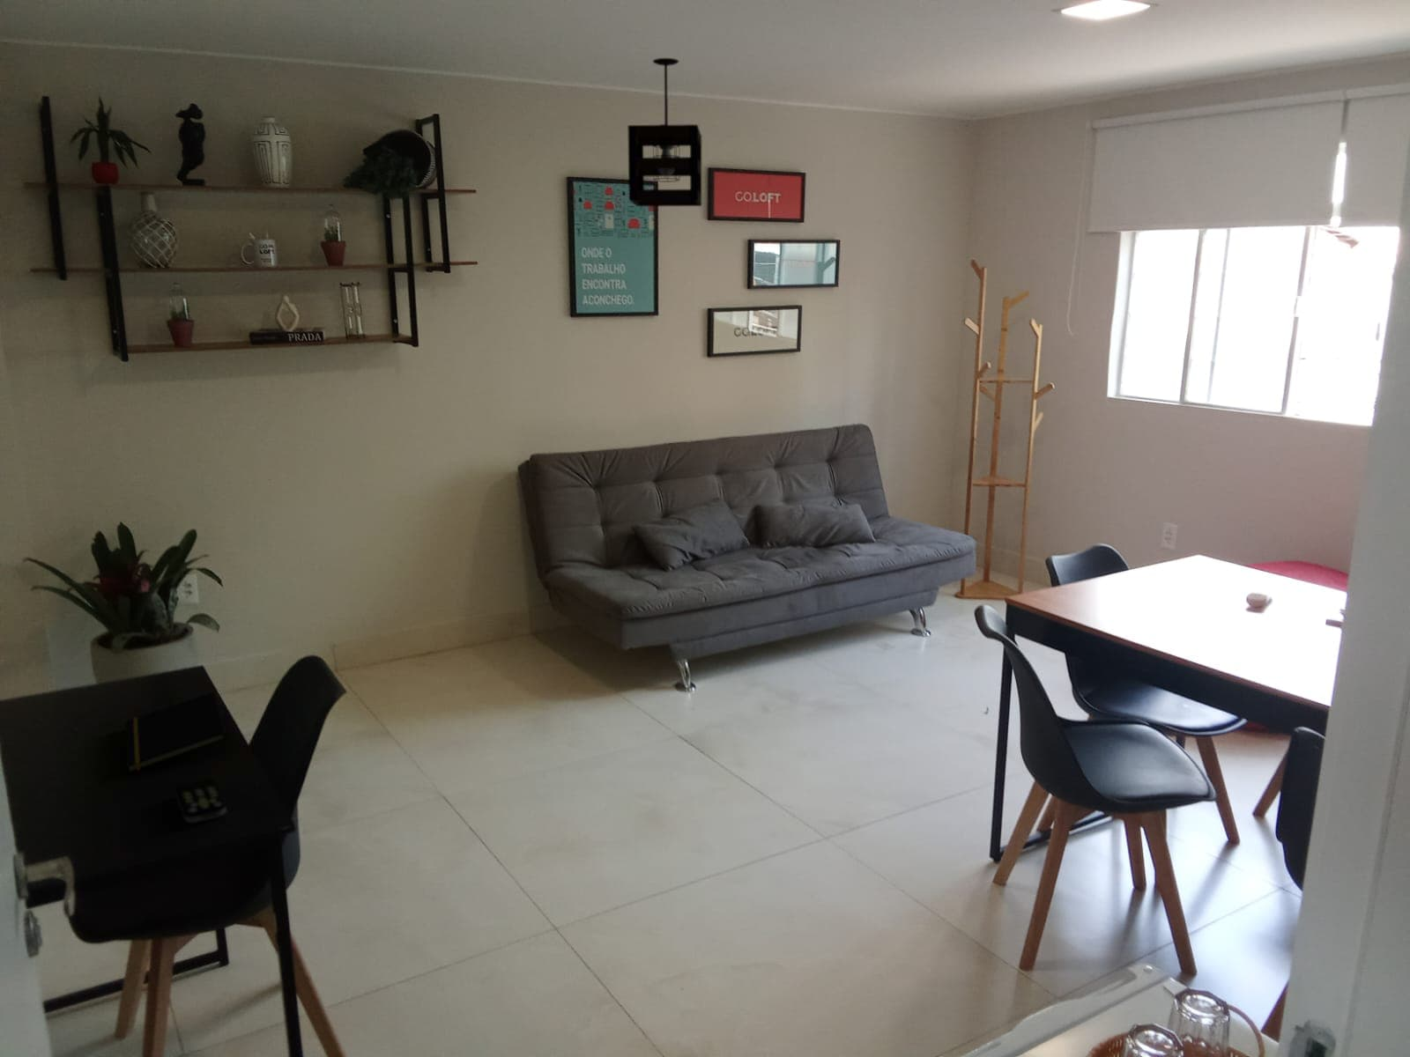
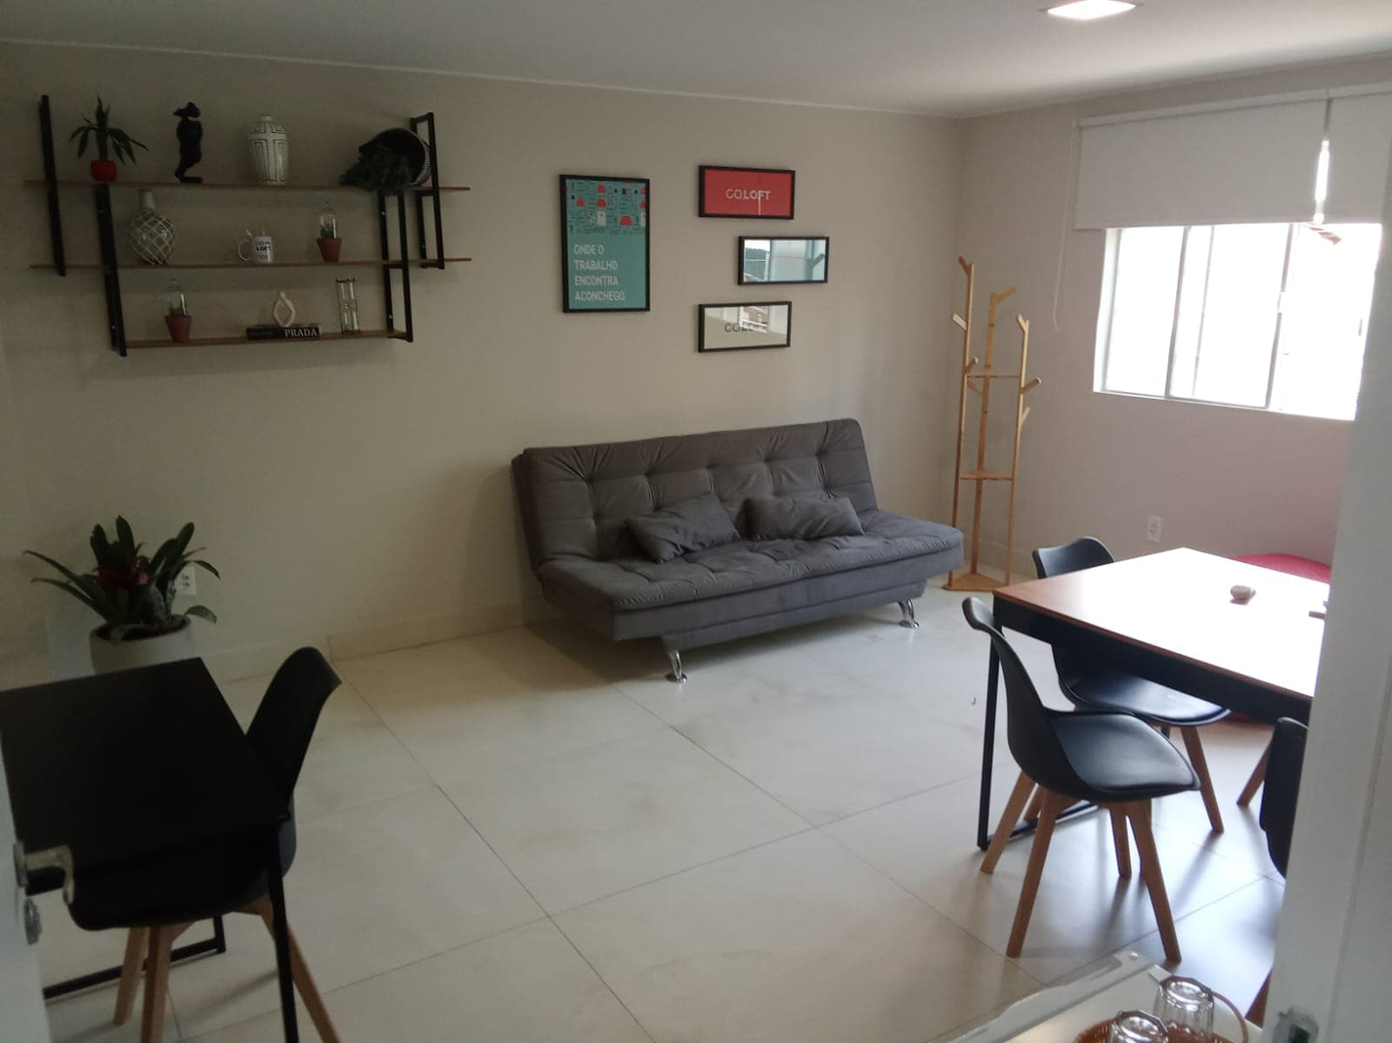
- remote control (200, 799)
- notepad (173, 729)
- pendant light (666, 132)
